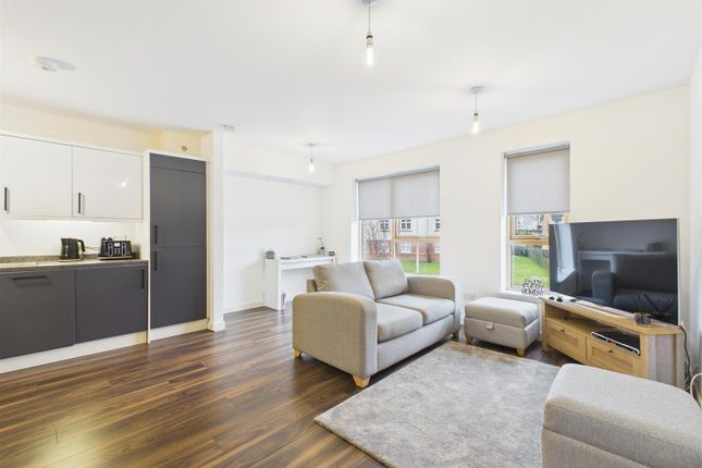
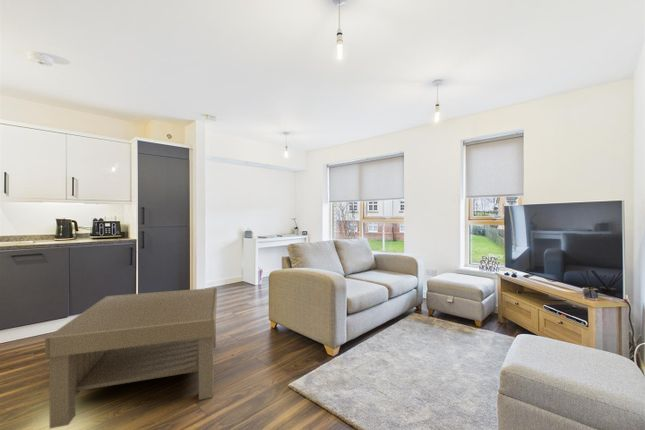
+ coffee table (153, 340)
